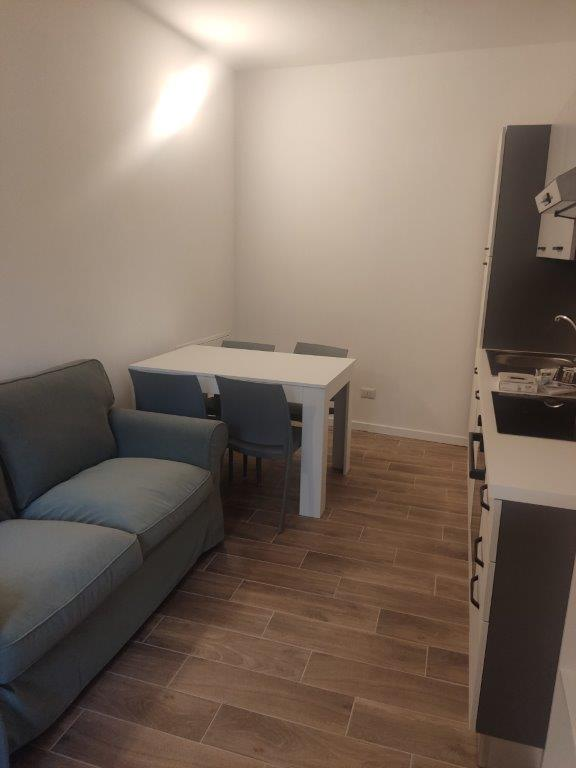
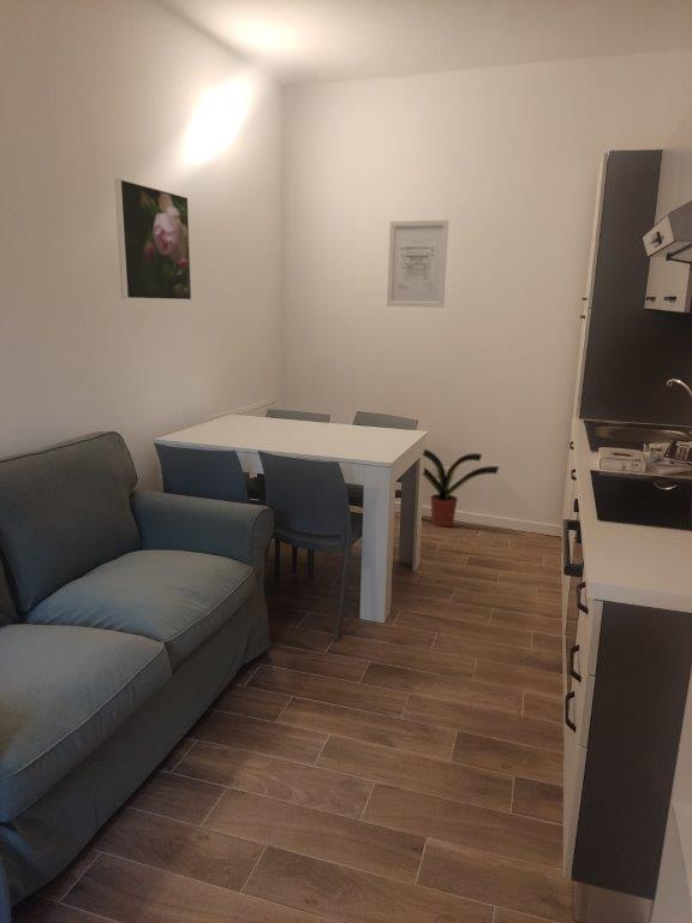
+ potted plant (442, 488)
+ wall art (416, 264)
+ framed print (156, 245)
